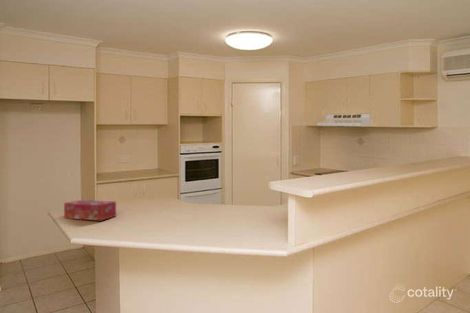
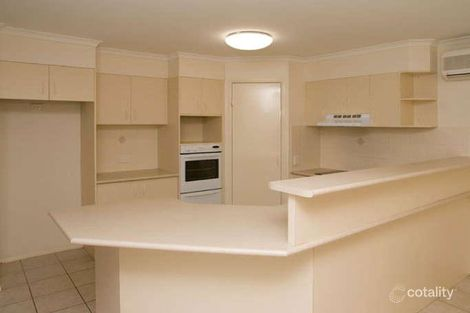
- tissue box (90, 209)
